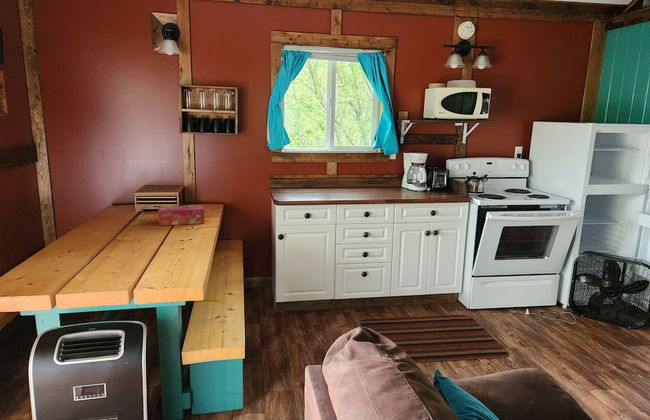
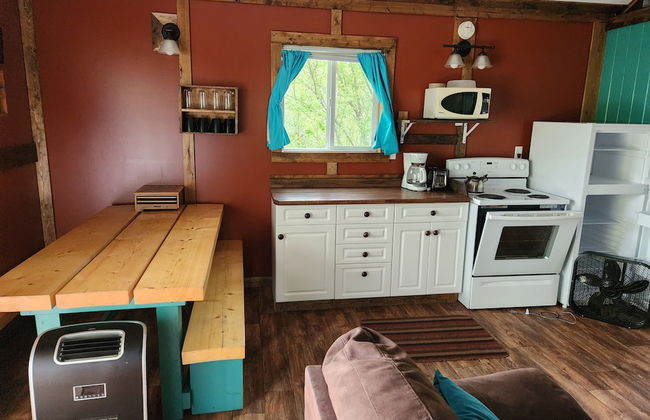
- tissue box (181, 214)
